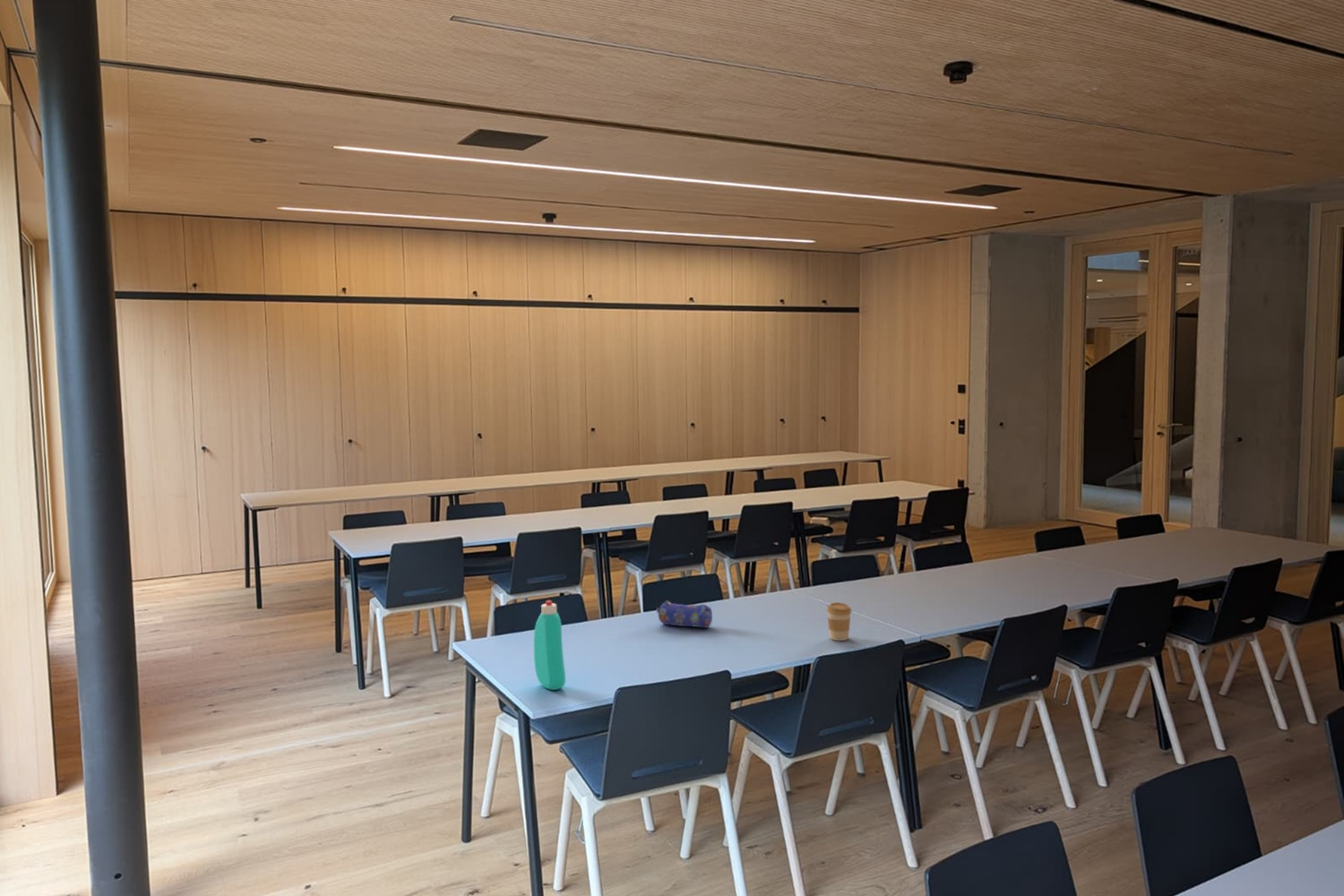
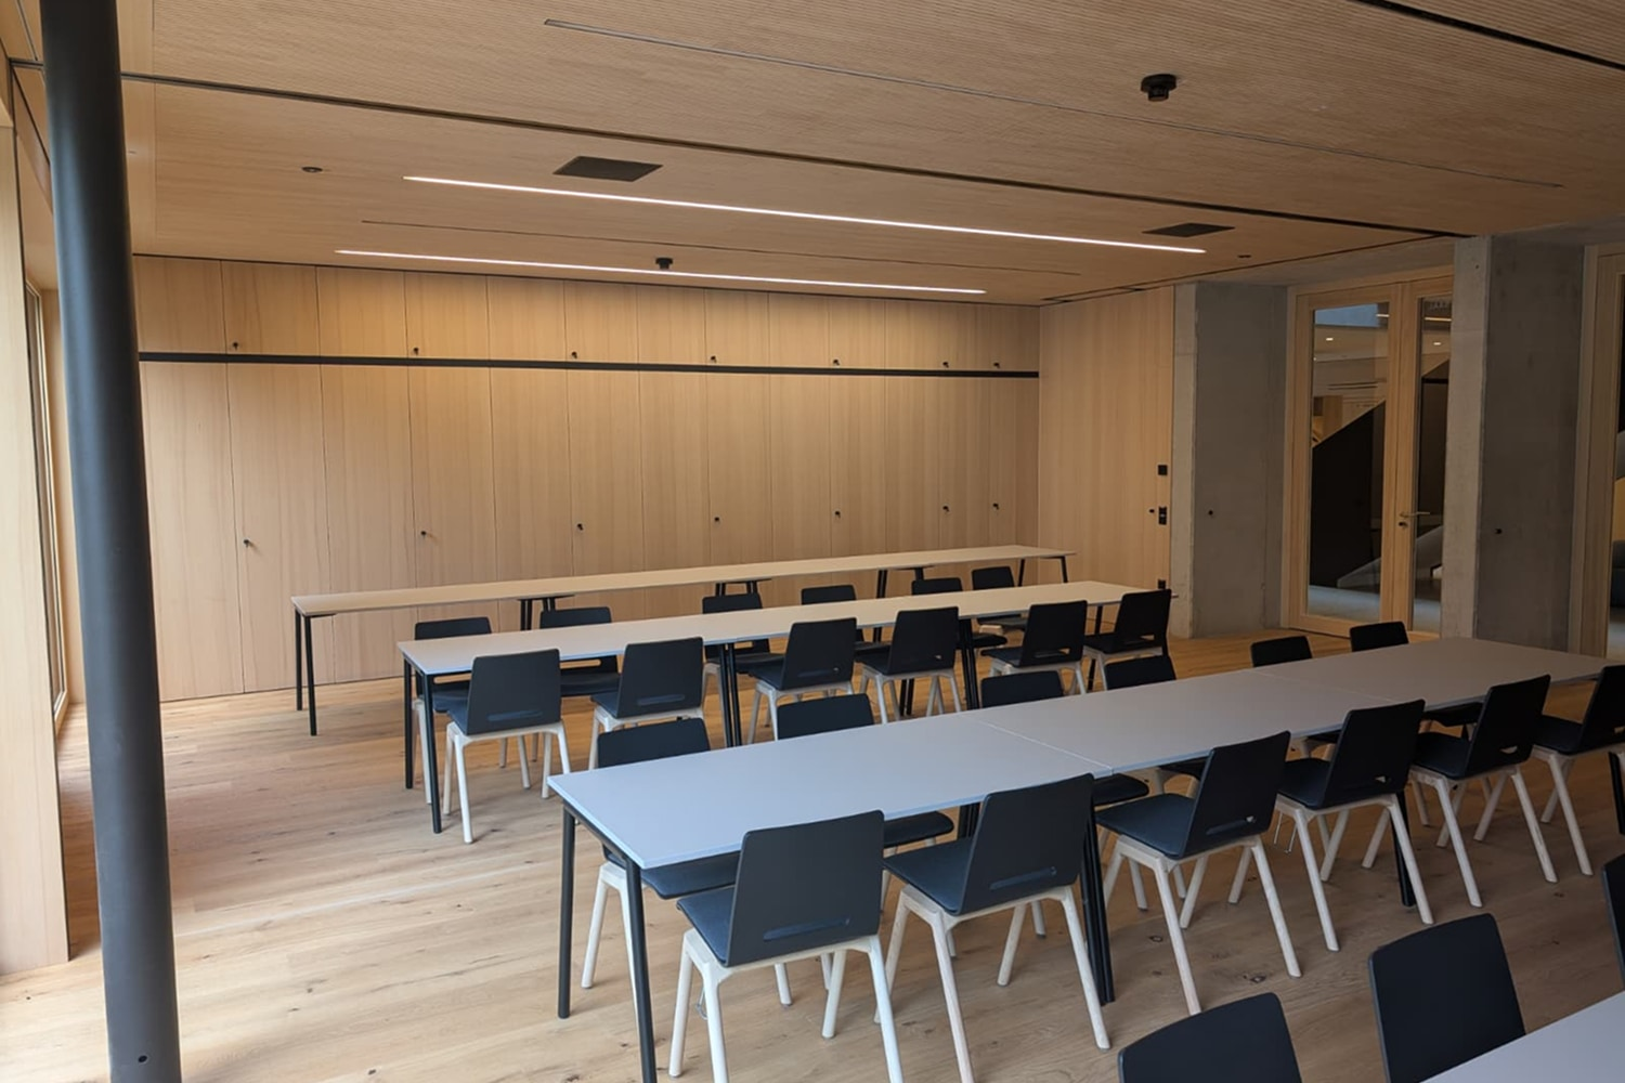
- coffee cup (839, 621)
- bottle (548, 642)
- pencil case (685, 614)
